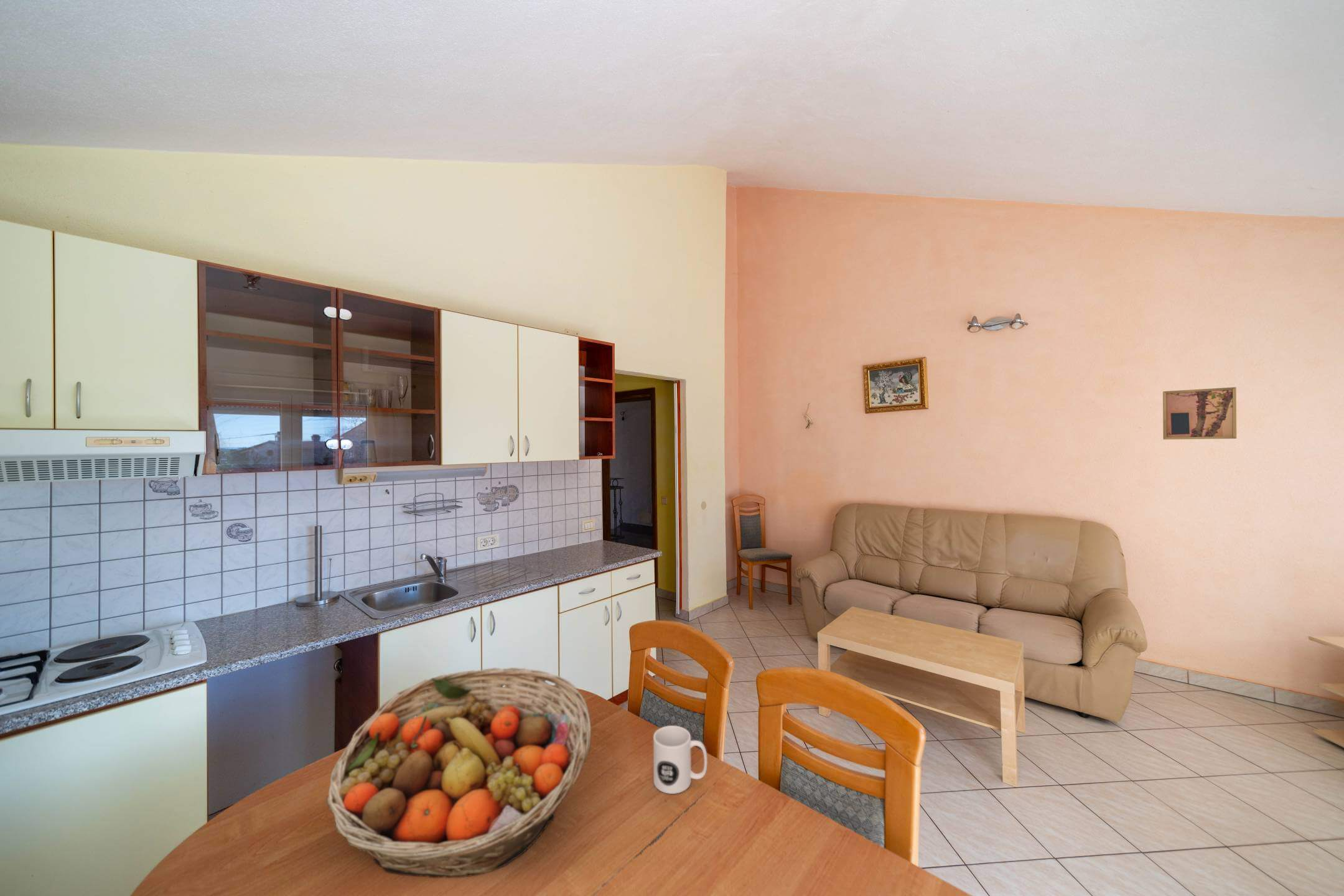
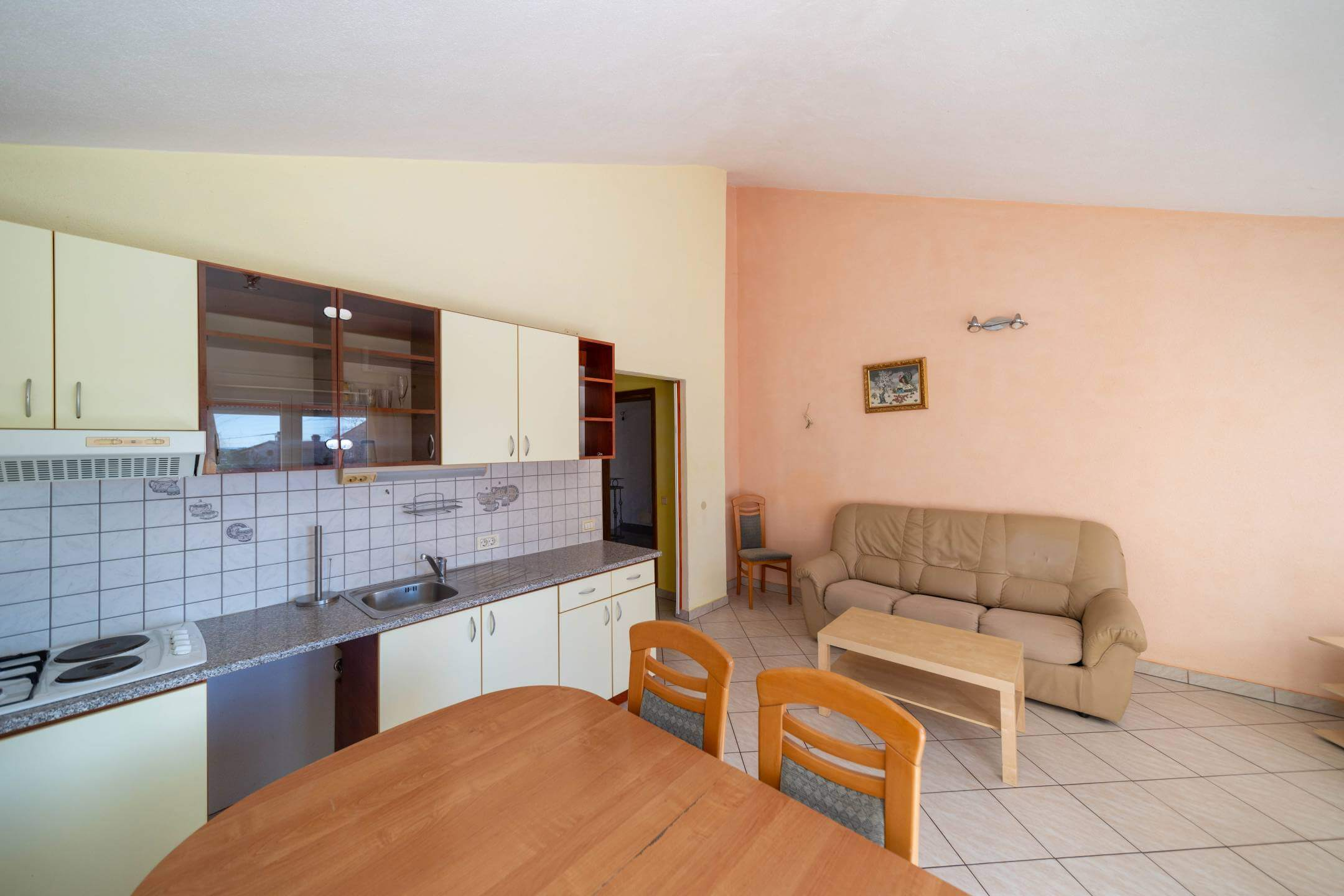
- mug (680, 758)
- fruit basket (469, 760)
- wall art (1198, 414)
